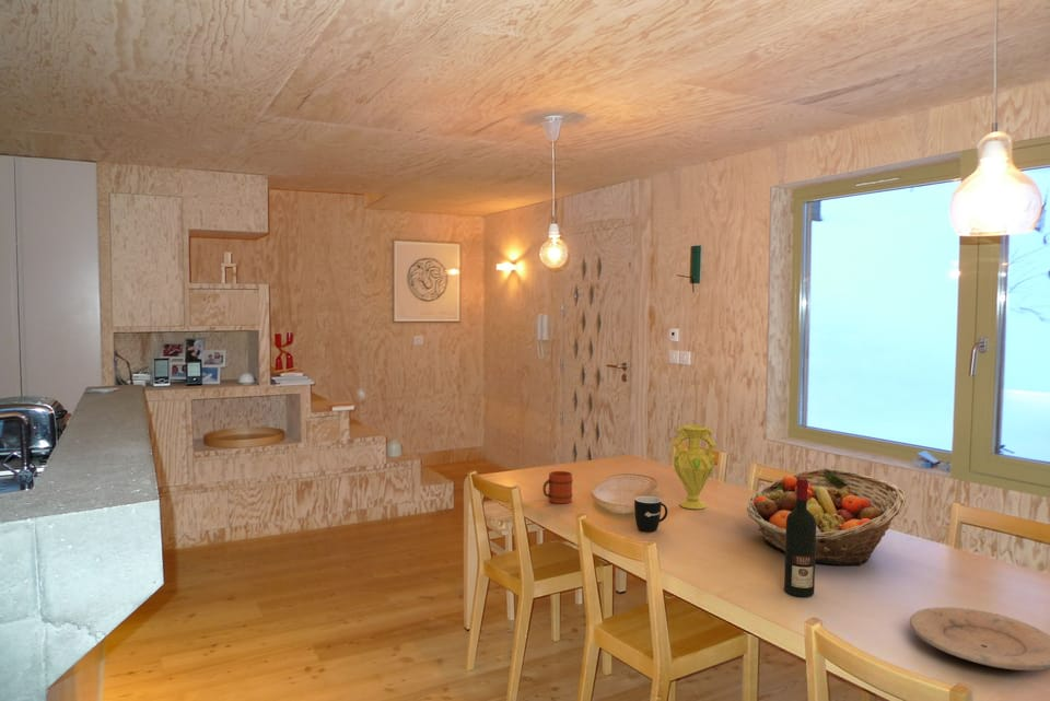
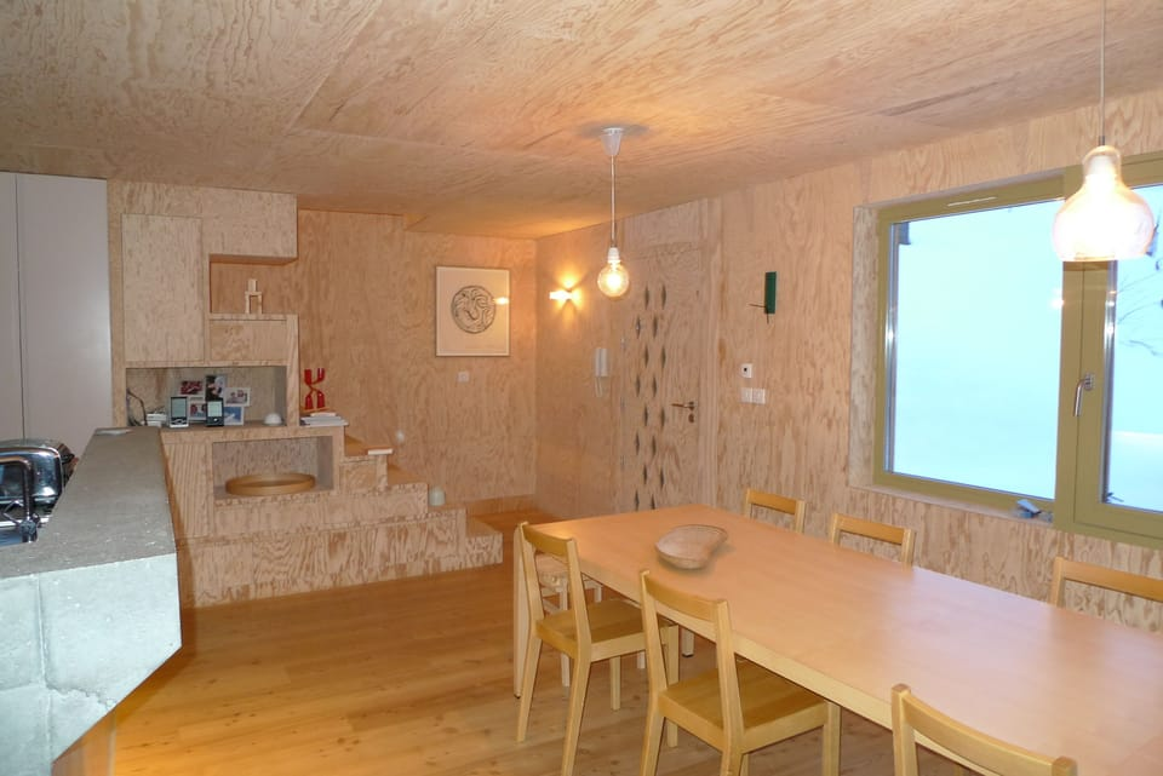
- mug (557, 487)
- vase (693, 466)
- alcohol (801, 535)
- mug (651, 513)
- fruit basket (821, 513)
- plate (982, 641)
